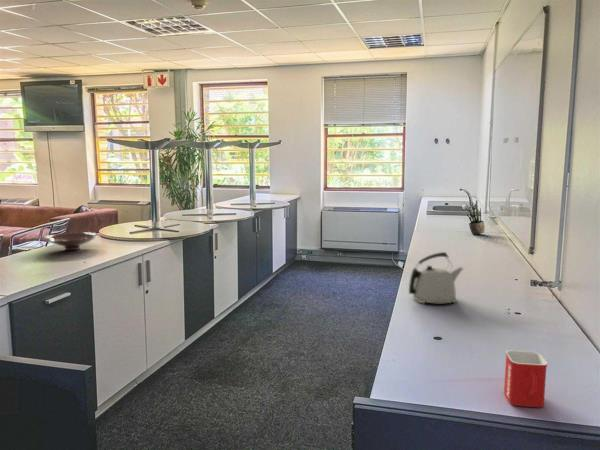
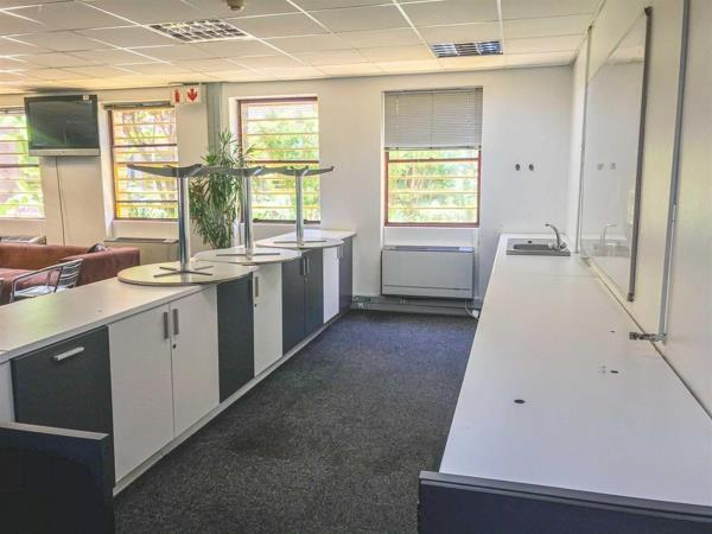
- bowl (72, 242)
- potted plant (475, 216)
- mug (526, 381)
- kettle (436, 275)
